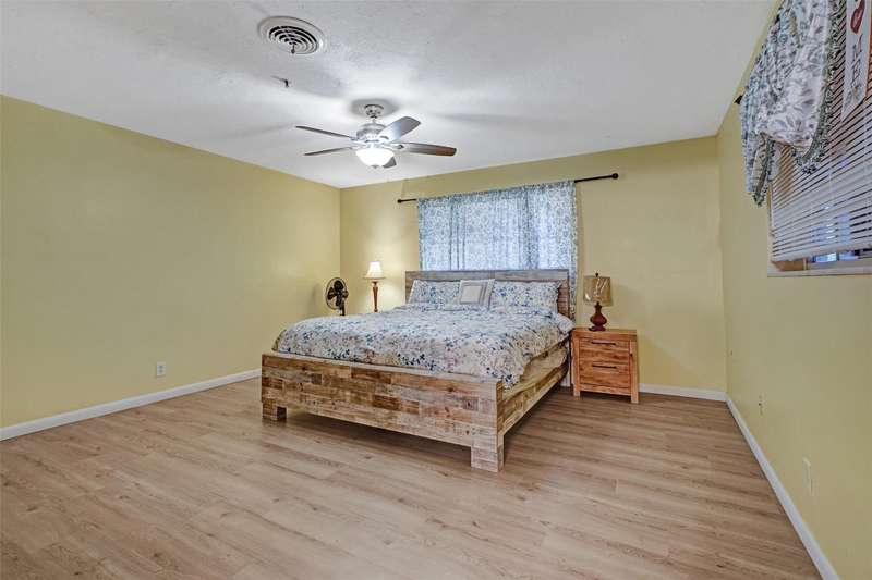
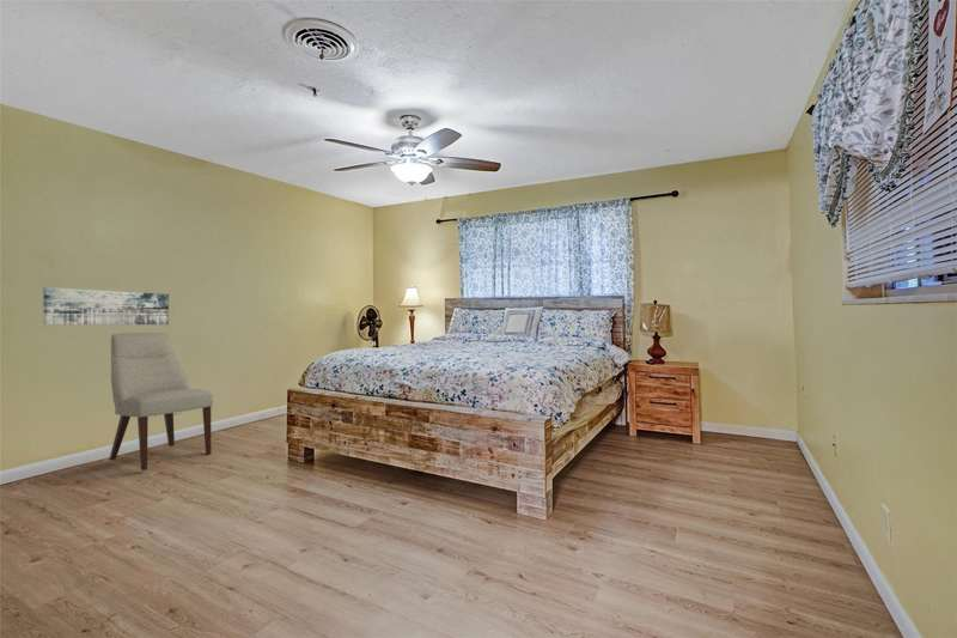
+ chair (157, 394)
+ wall art (111, 308)
